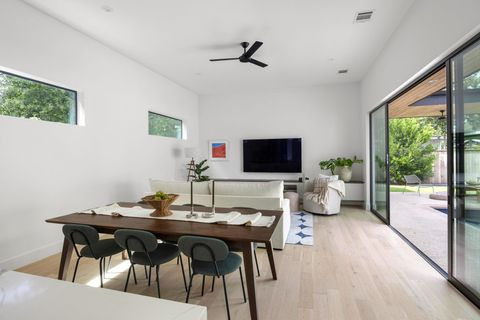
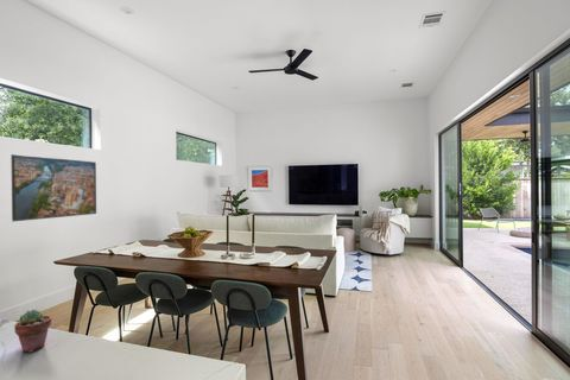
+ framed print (59, 188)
+ potted succulent (33, 328)
